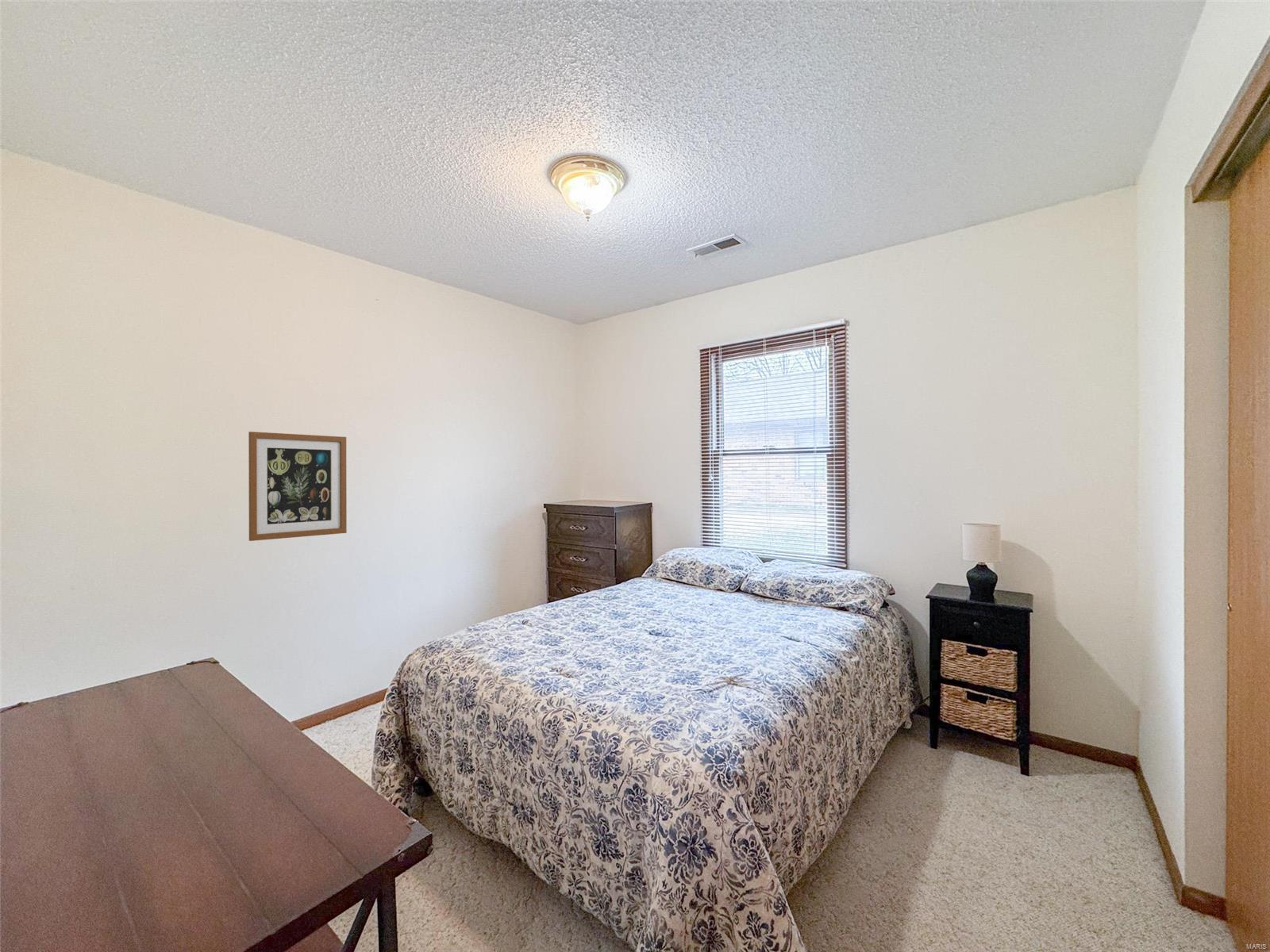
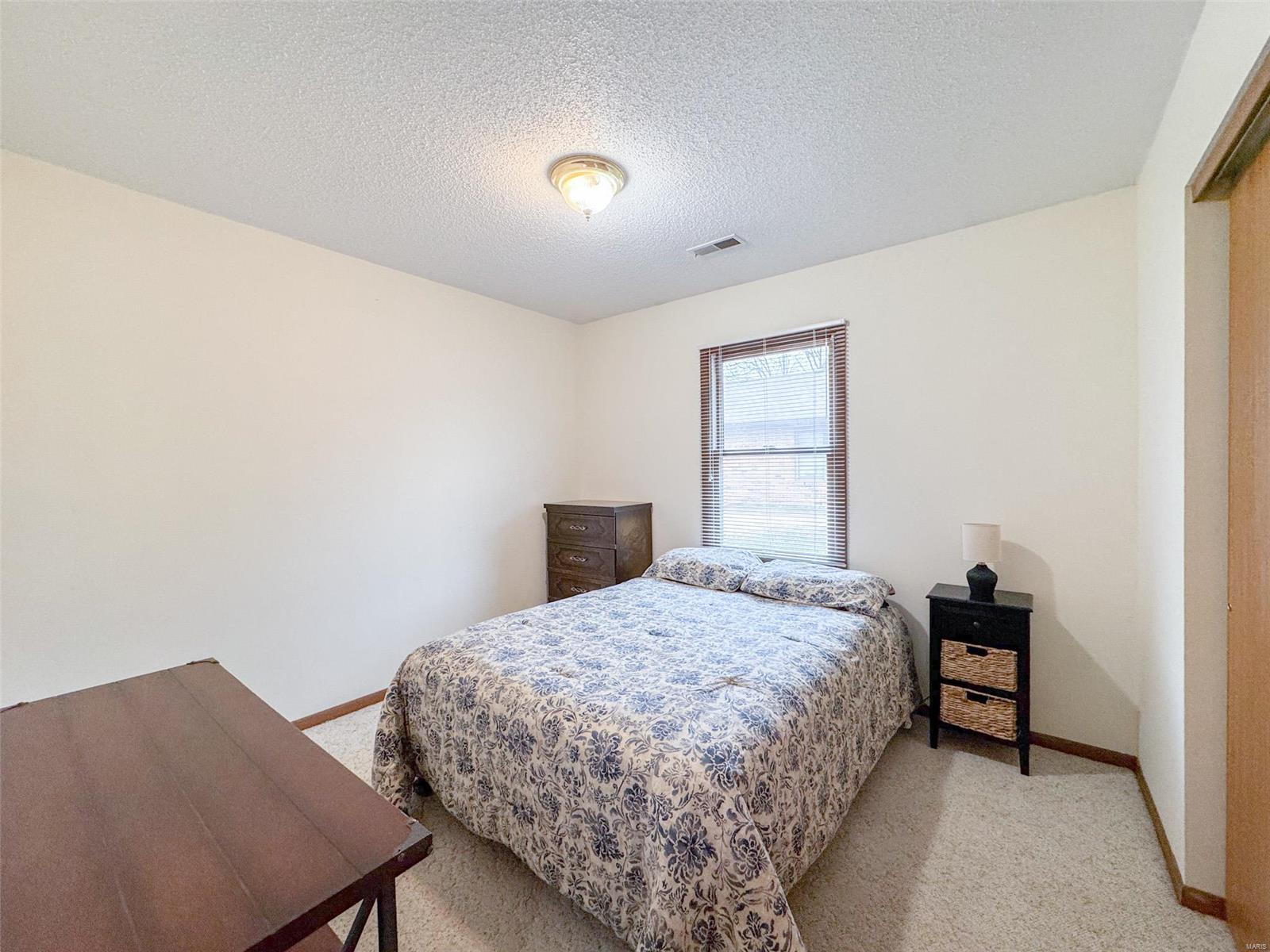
- wall art (300, 486)
